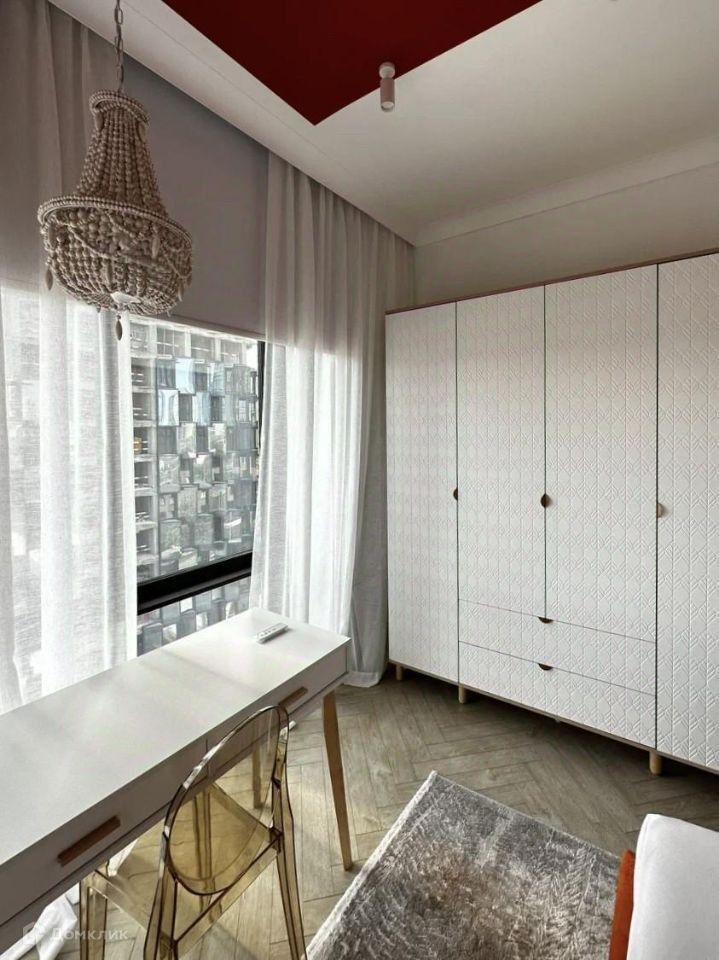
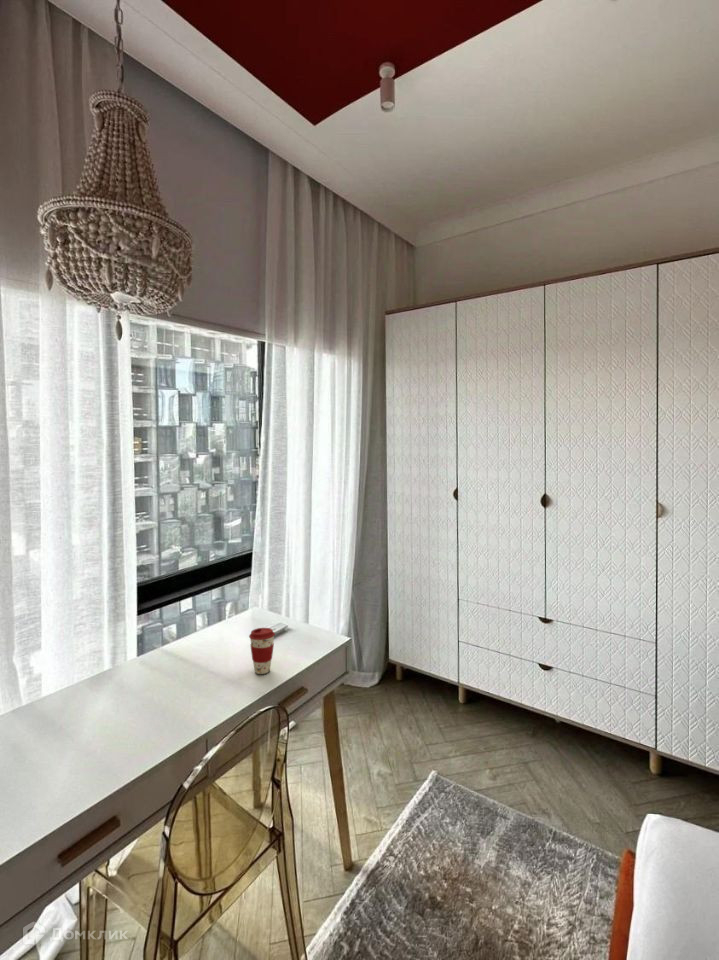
+ coffee cup (262, 650)
